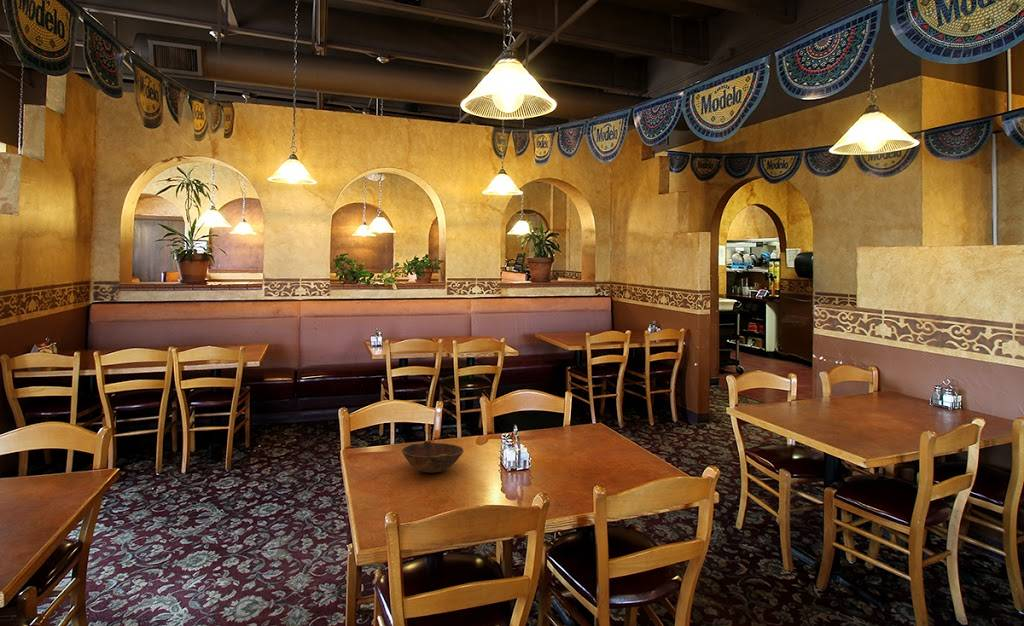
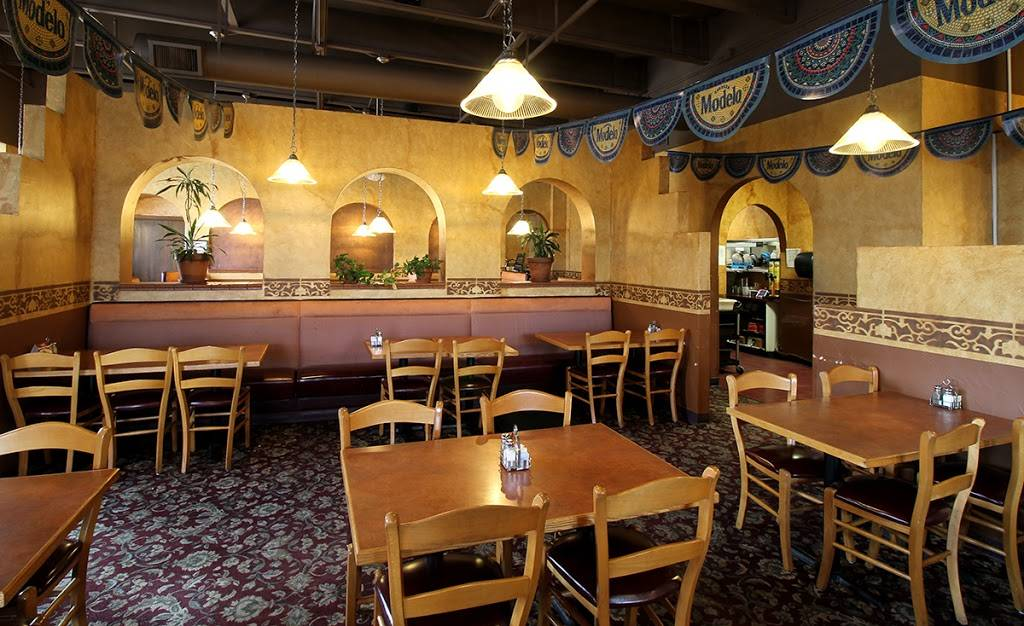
- bowl (432, 459)
